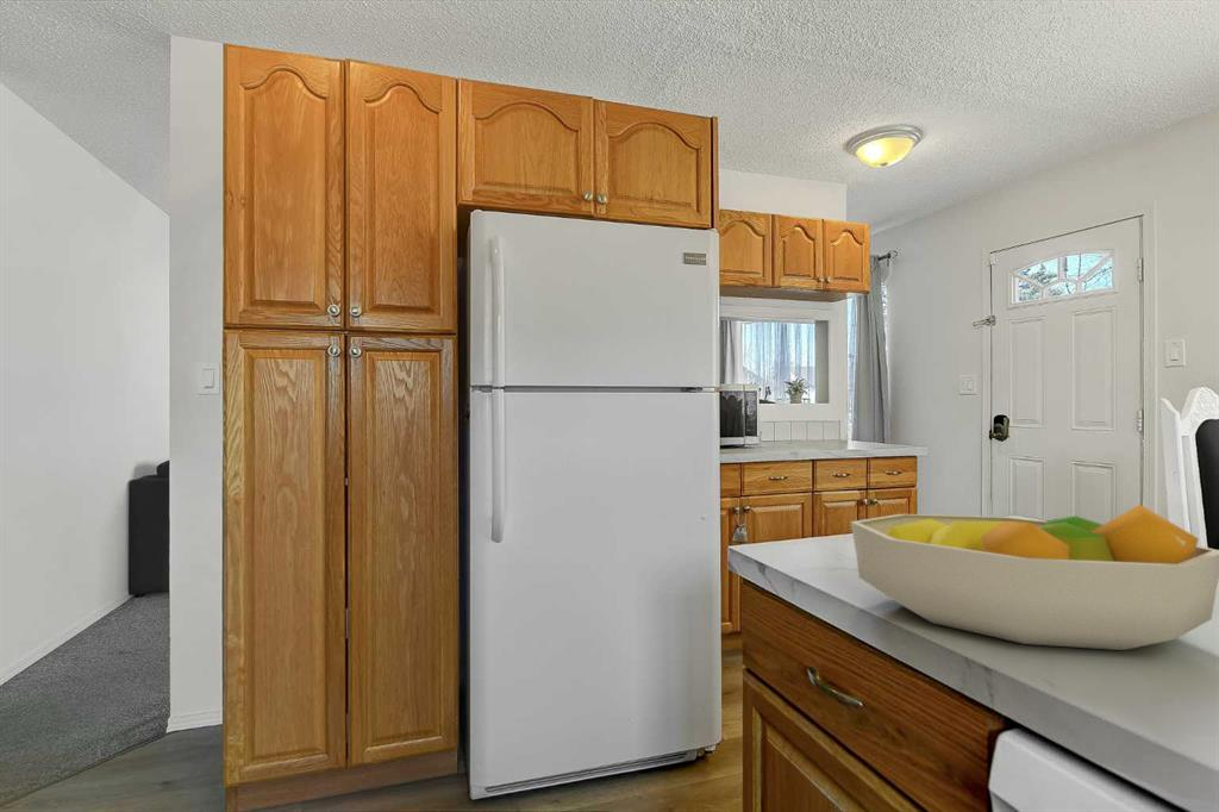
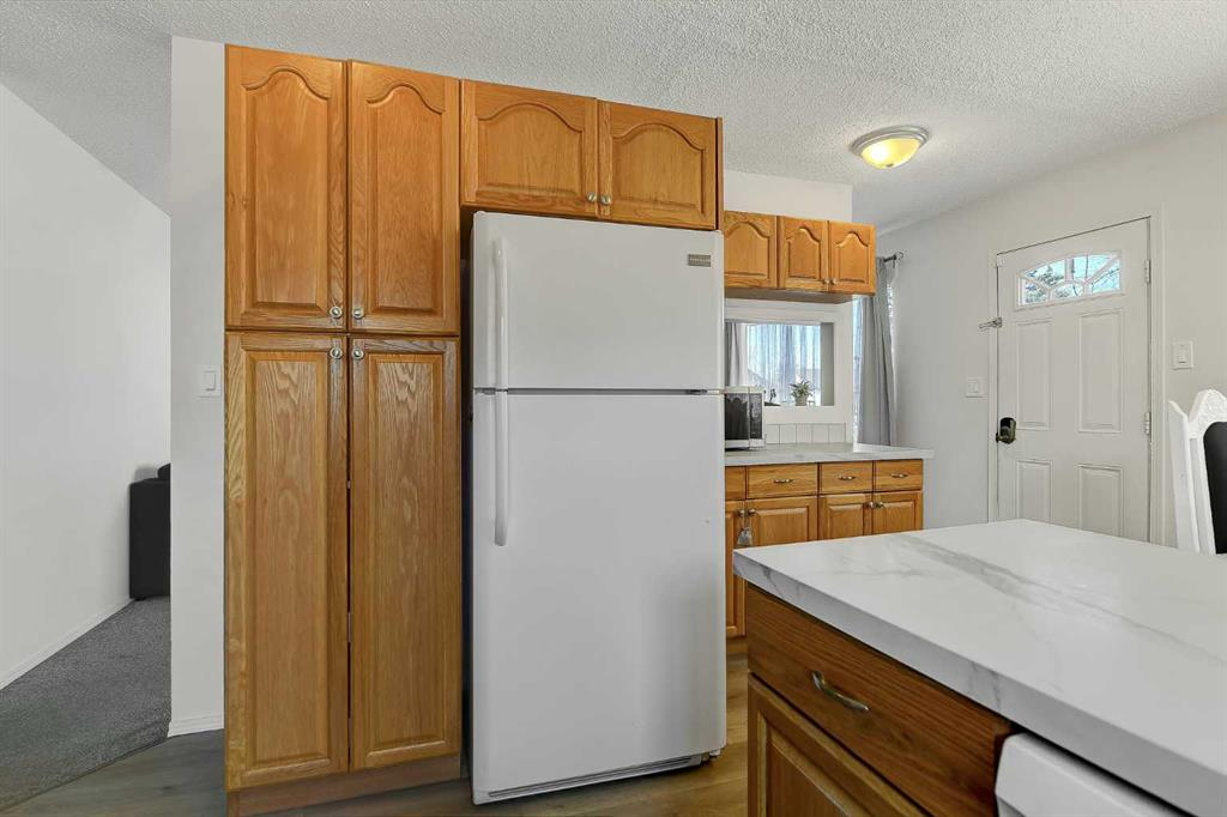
- fruit bowl (1015, 557)
